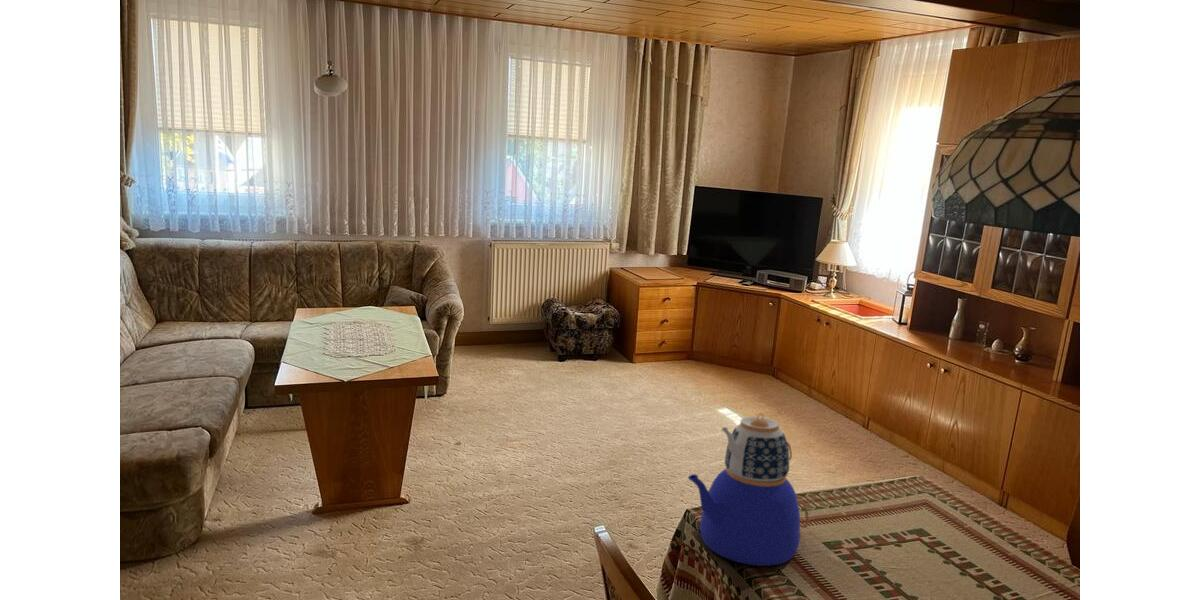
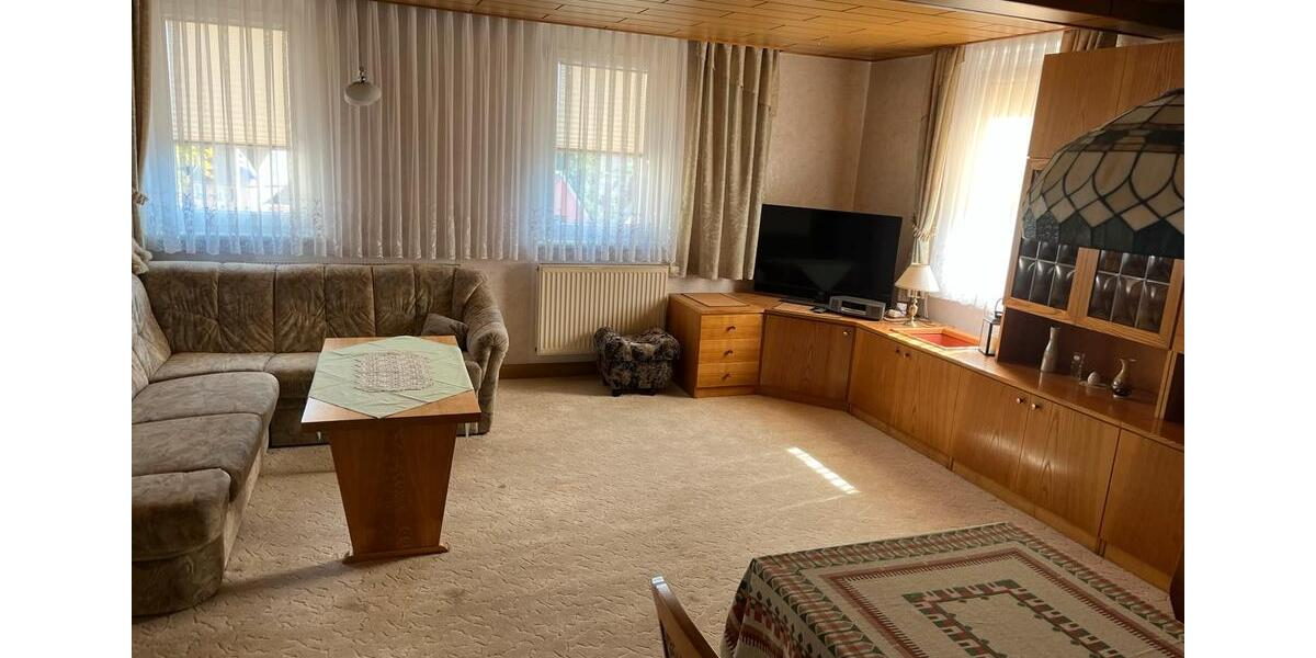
- teapot (751, 478)
